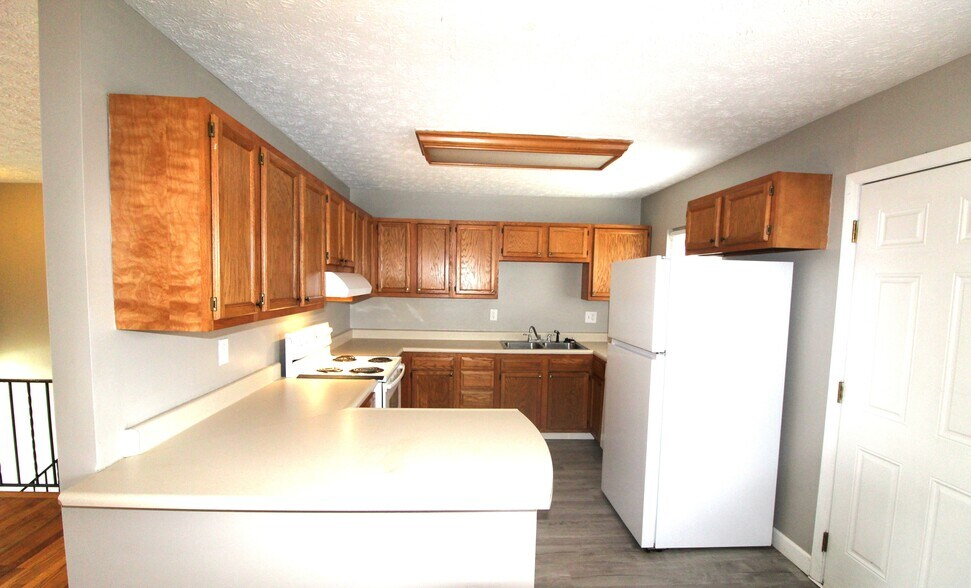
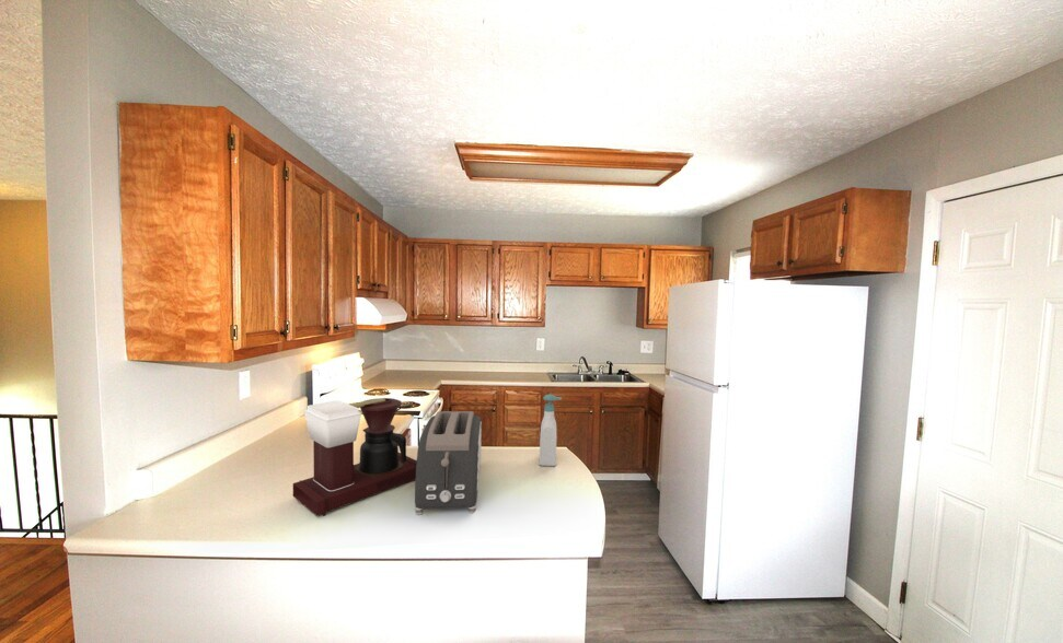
+ coffee maker (362, 444)
+ soap bottle (551, 428)
+ toaster (451, 453)
